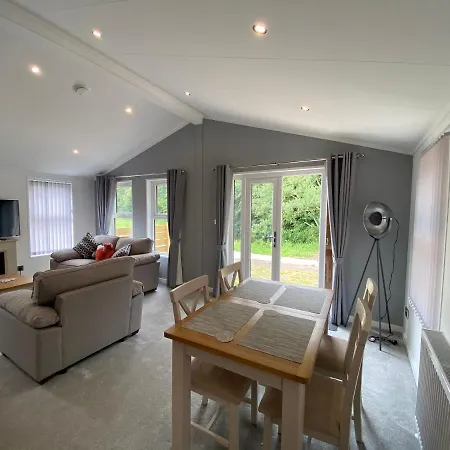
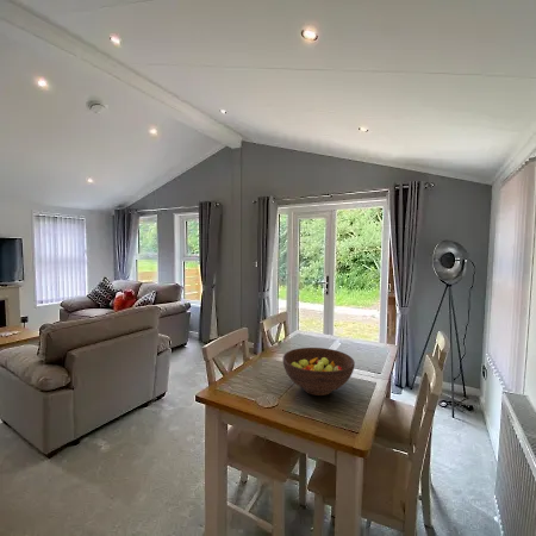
+ fruit bowl (317, 374)
